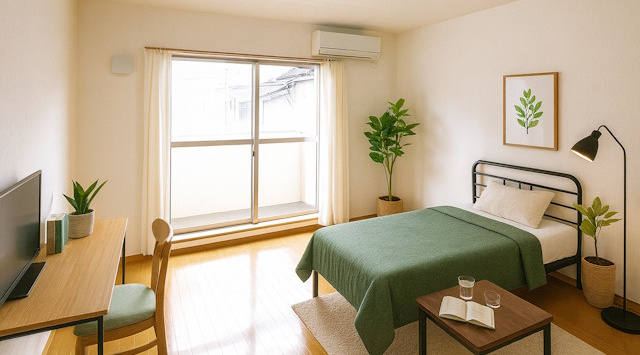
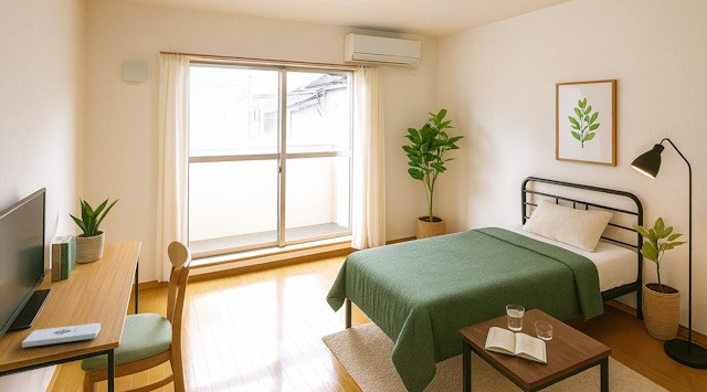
+ notepad (64, 333)
